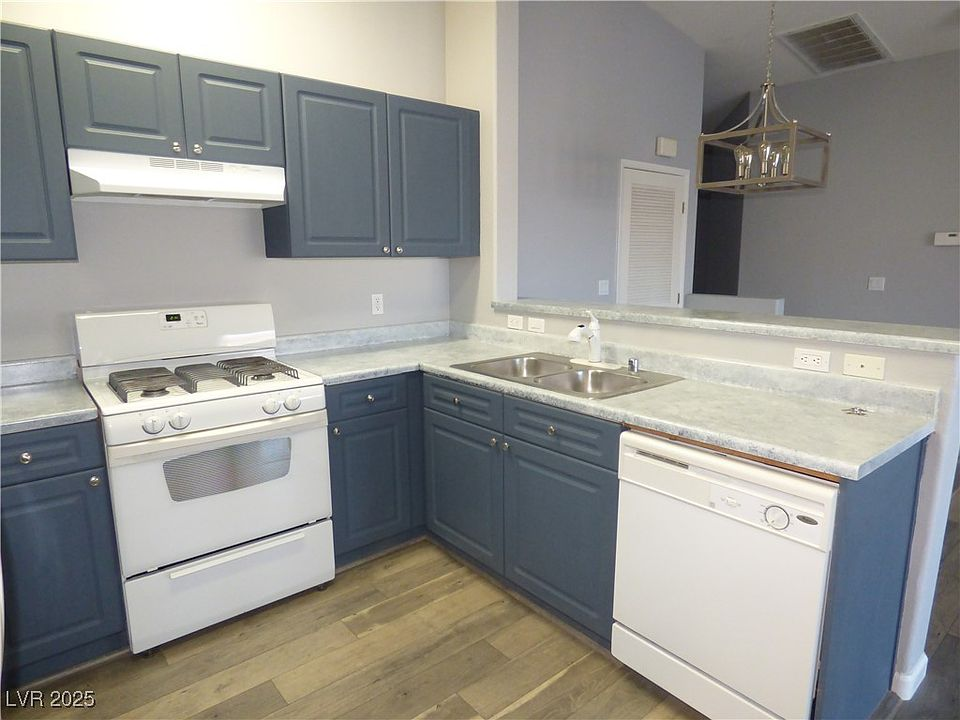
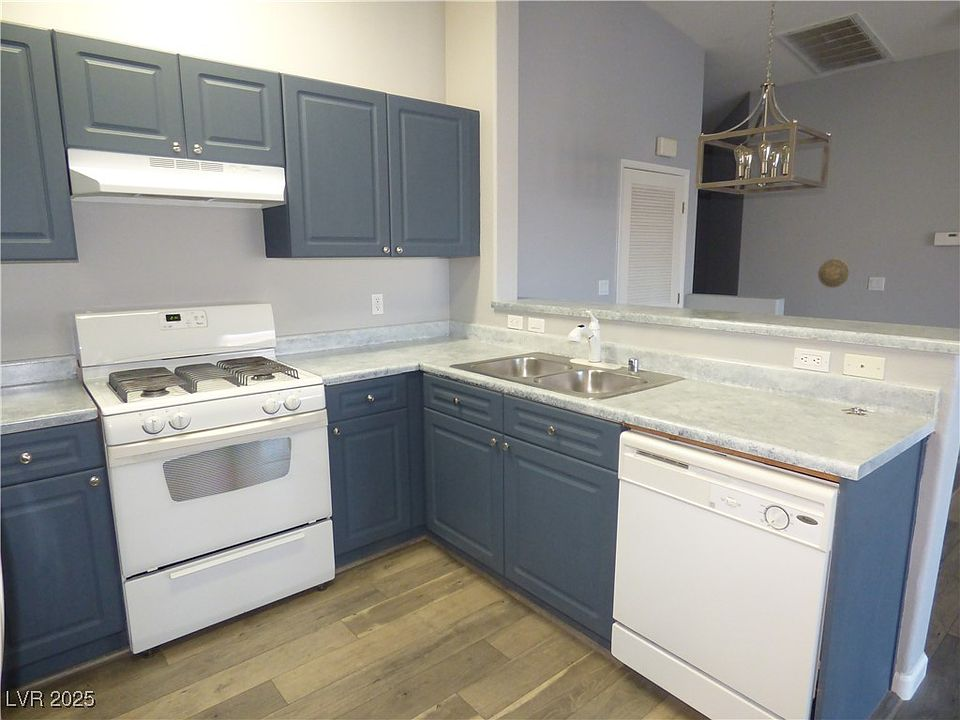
+ decorative plate (832, 273)
